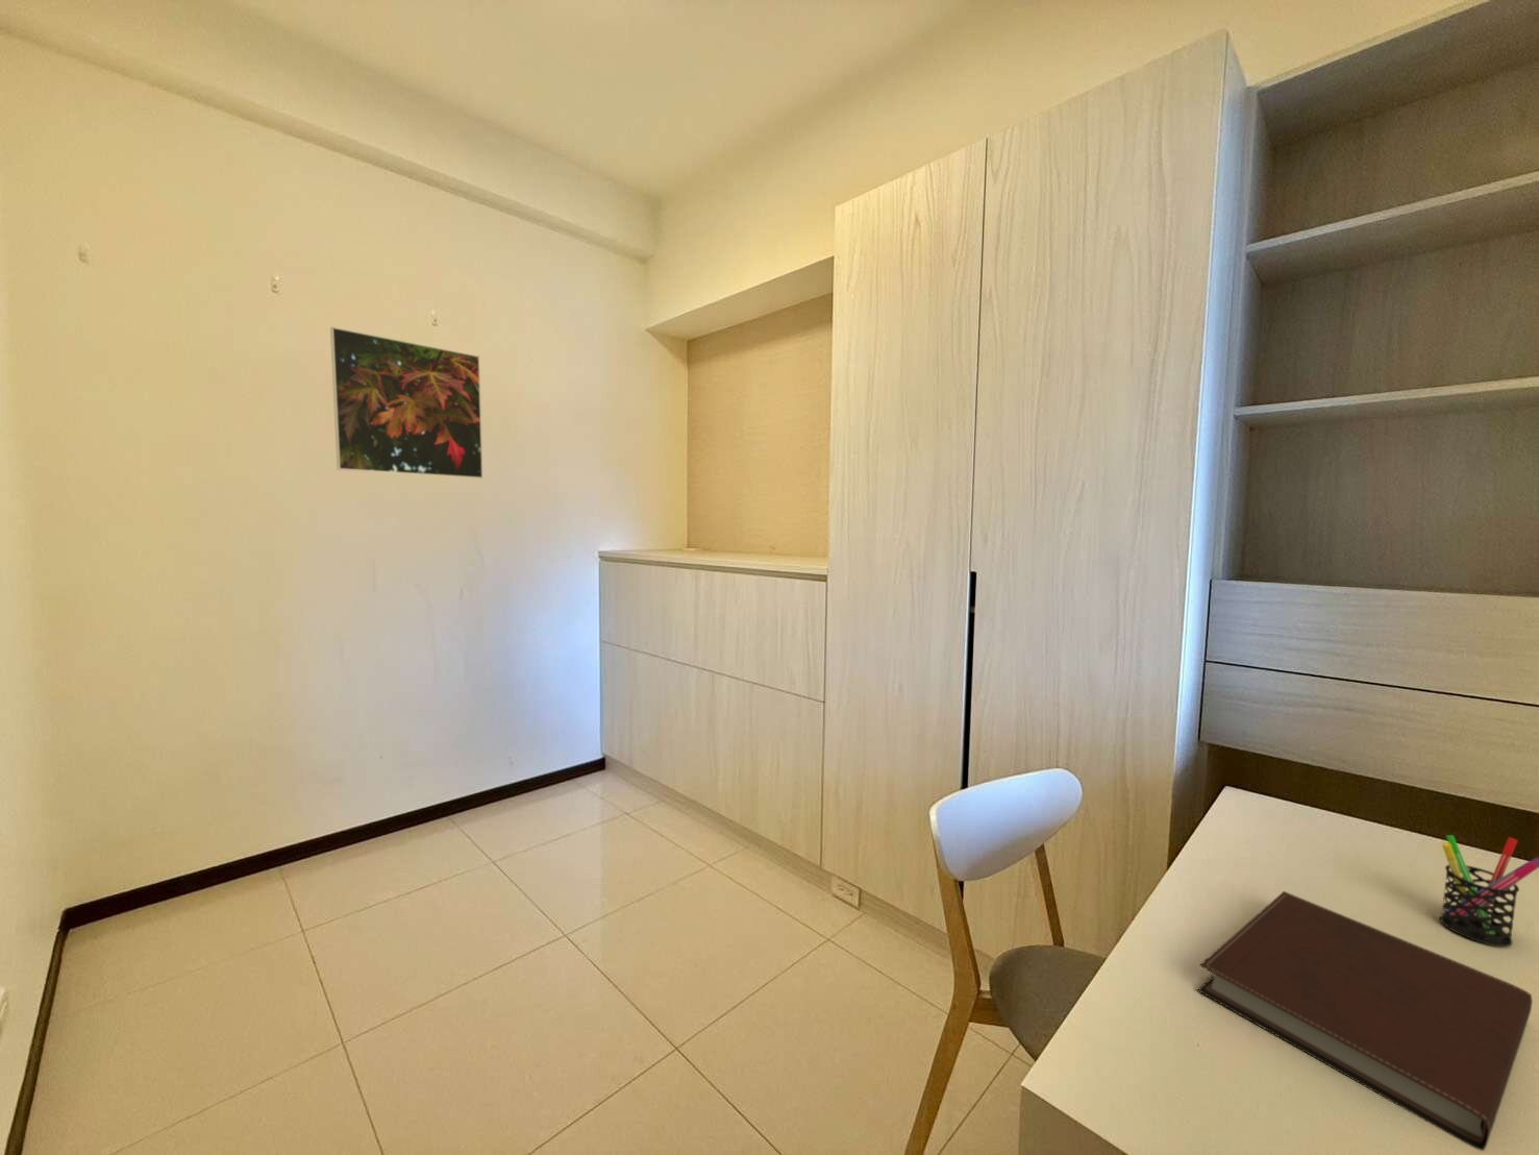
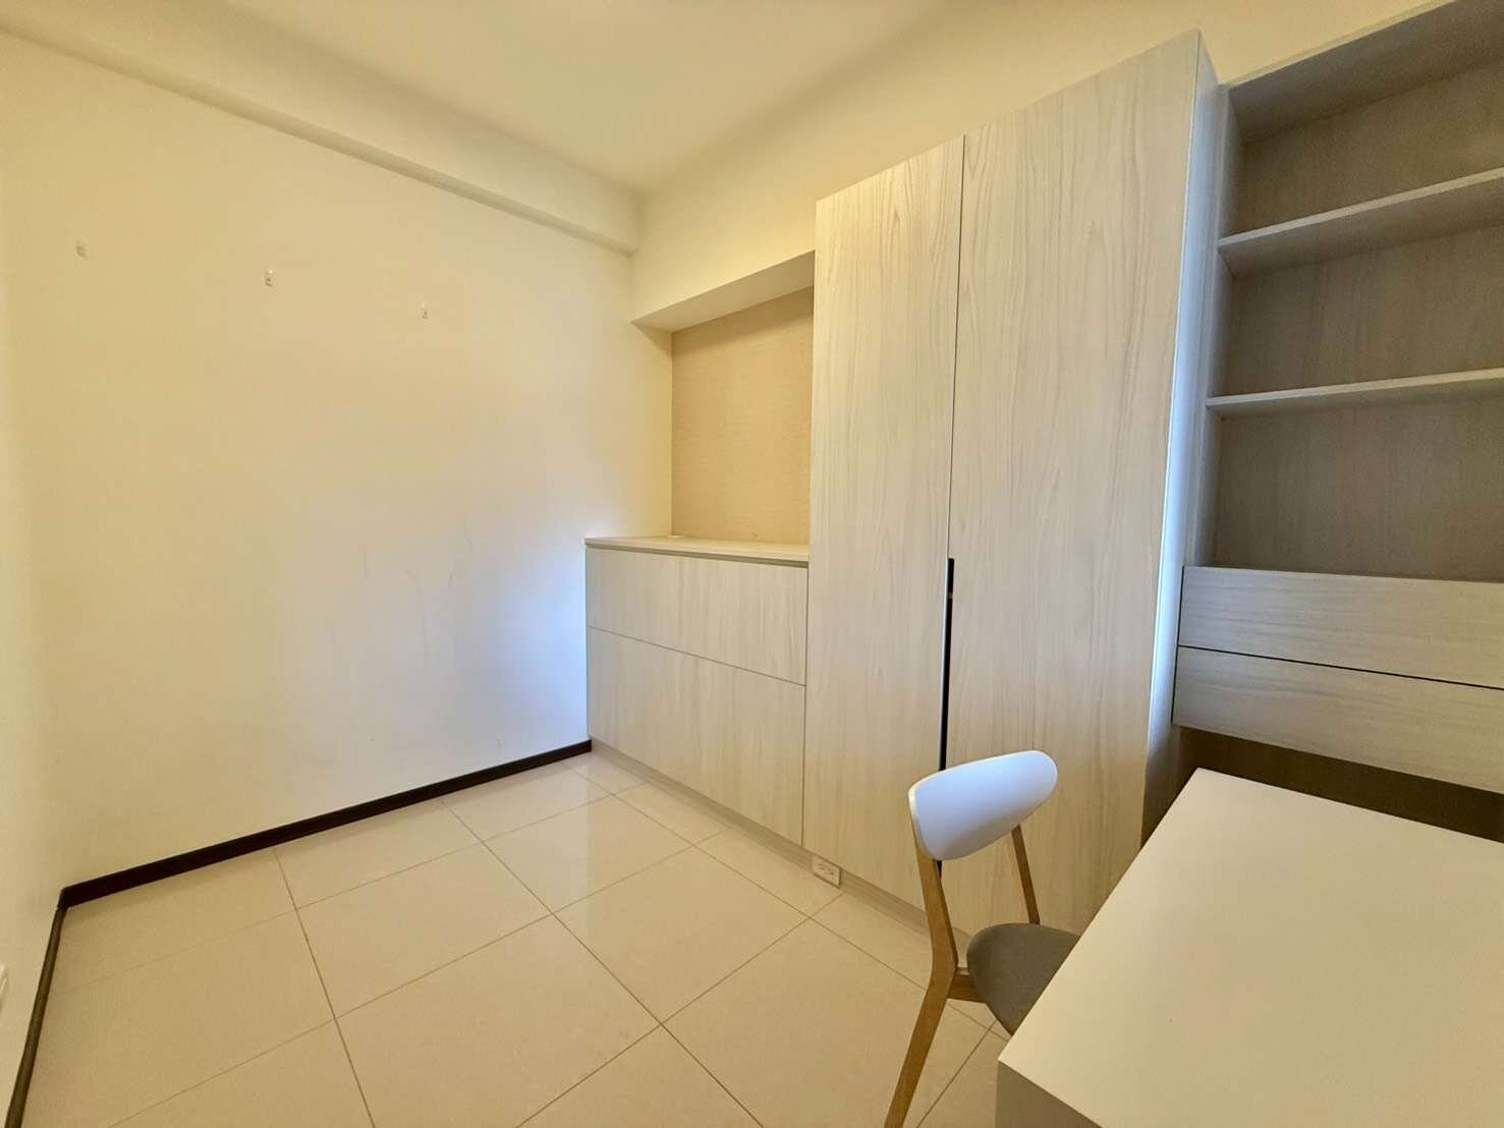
- pen holder (1476, 881)
- notebook (1360, 991)
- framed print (412, 409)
